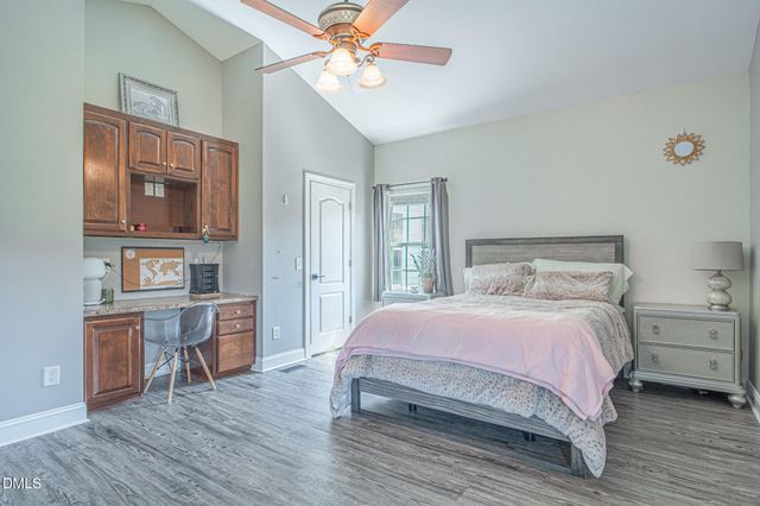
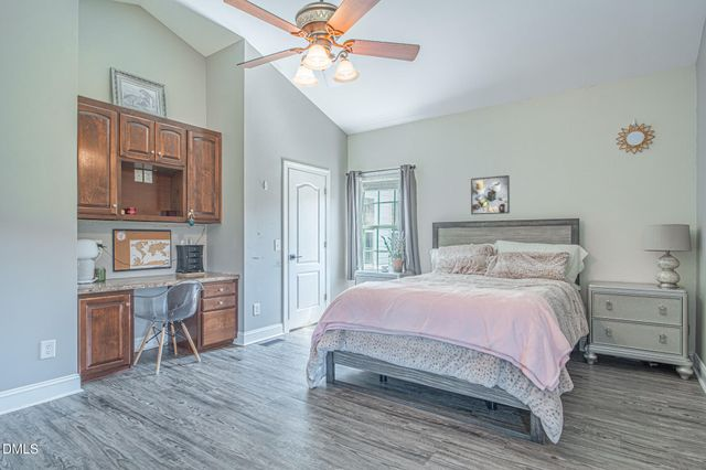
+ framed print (489, 195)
